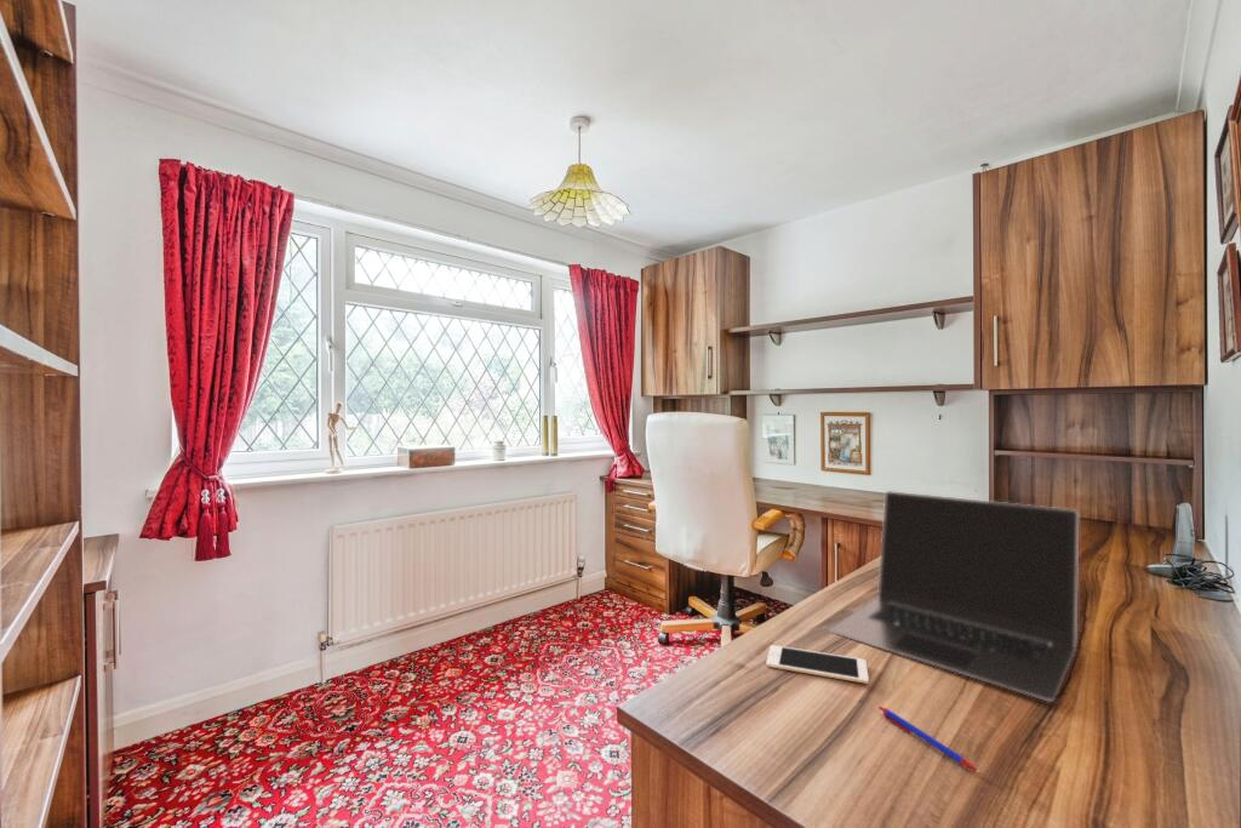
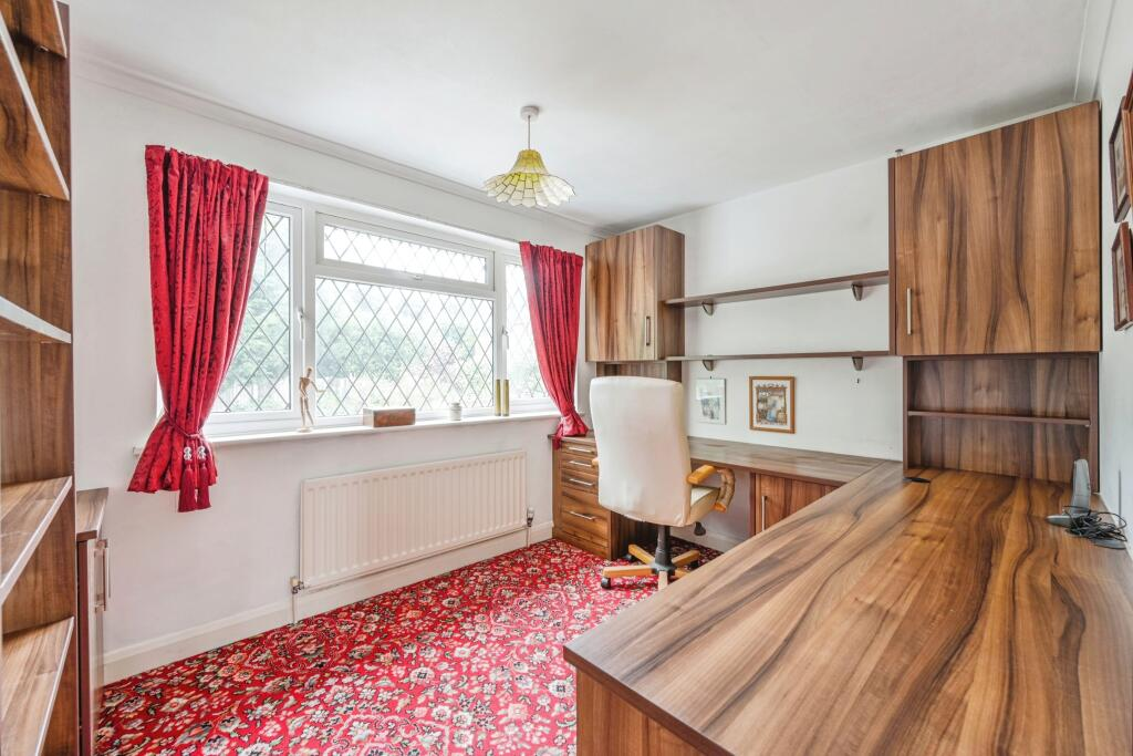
- laptop (949, 572)
- cell phone (816, 662)
- pen (925, 736)
